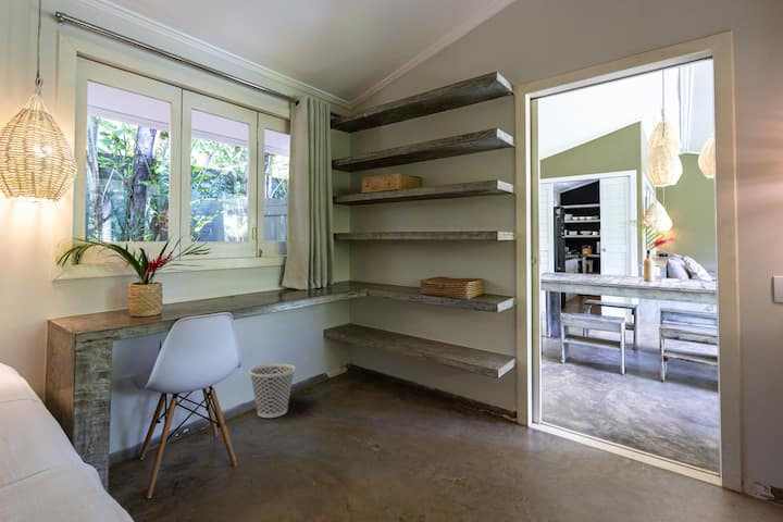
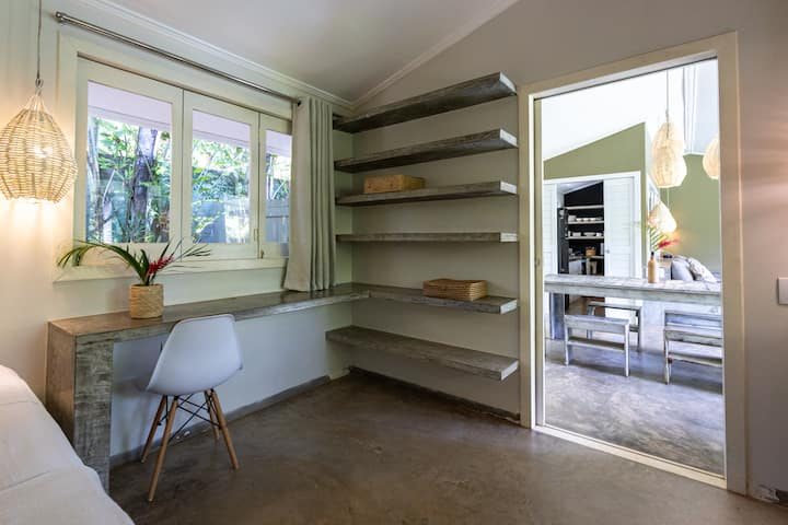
- wastebasket (272, 390)
